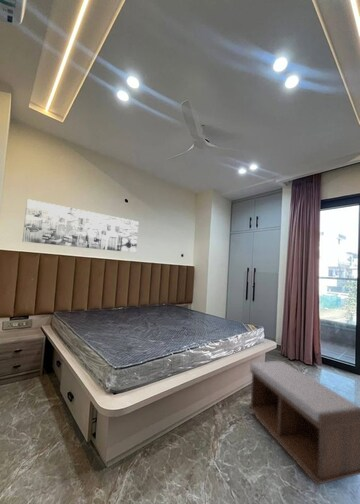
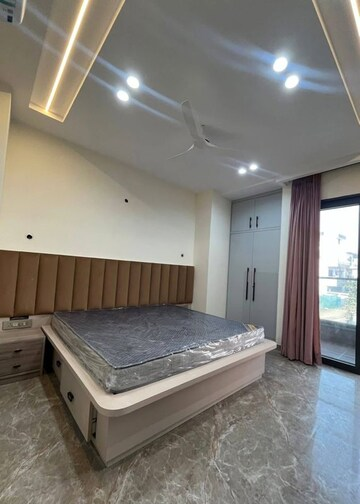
- wall art (89, 230)
- bench (296, 410)
